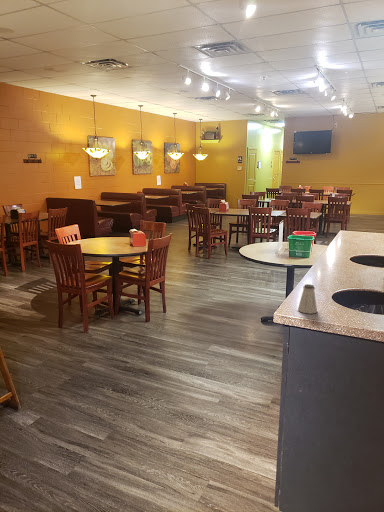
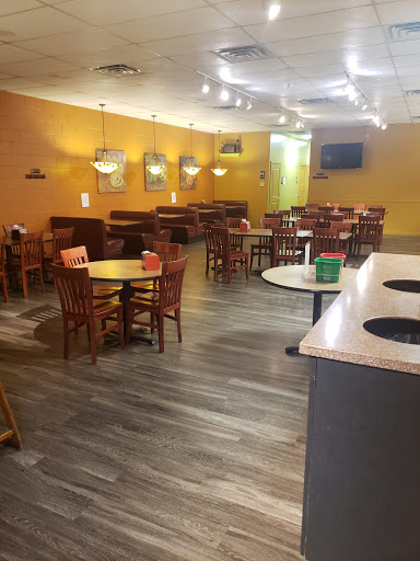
- saltshaker (308, 298)
